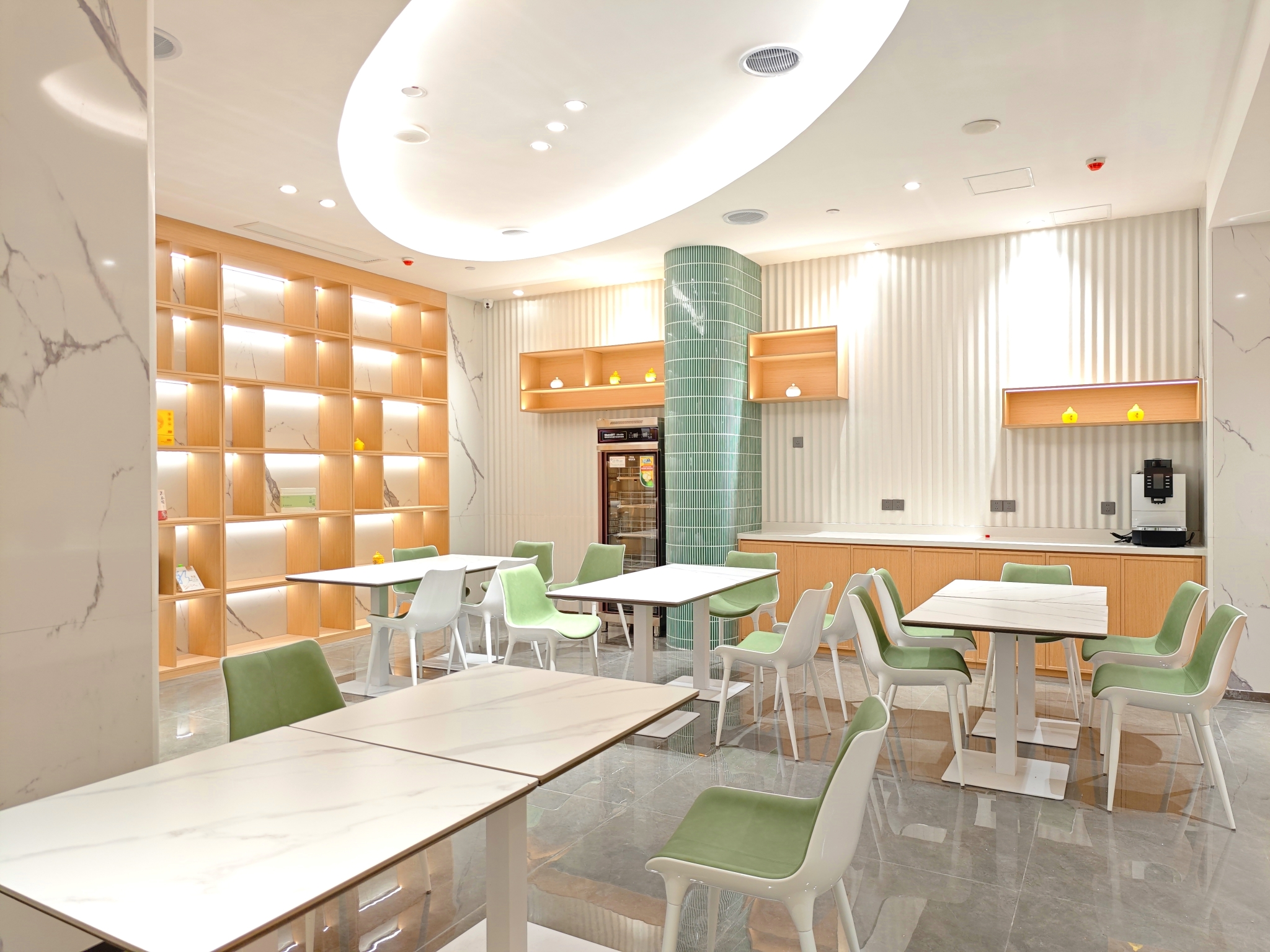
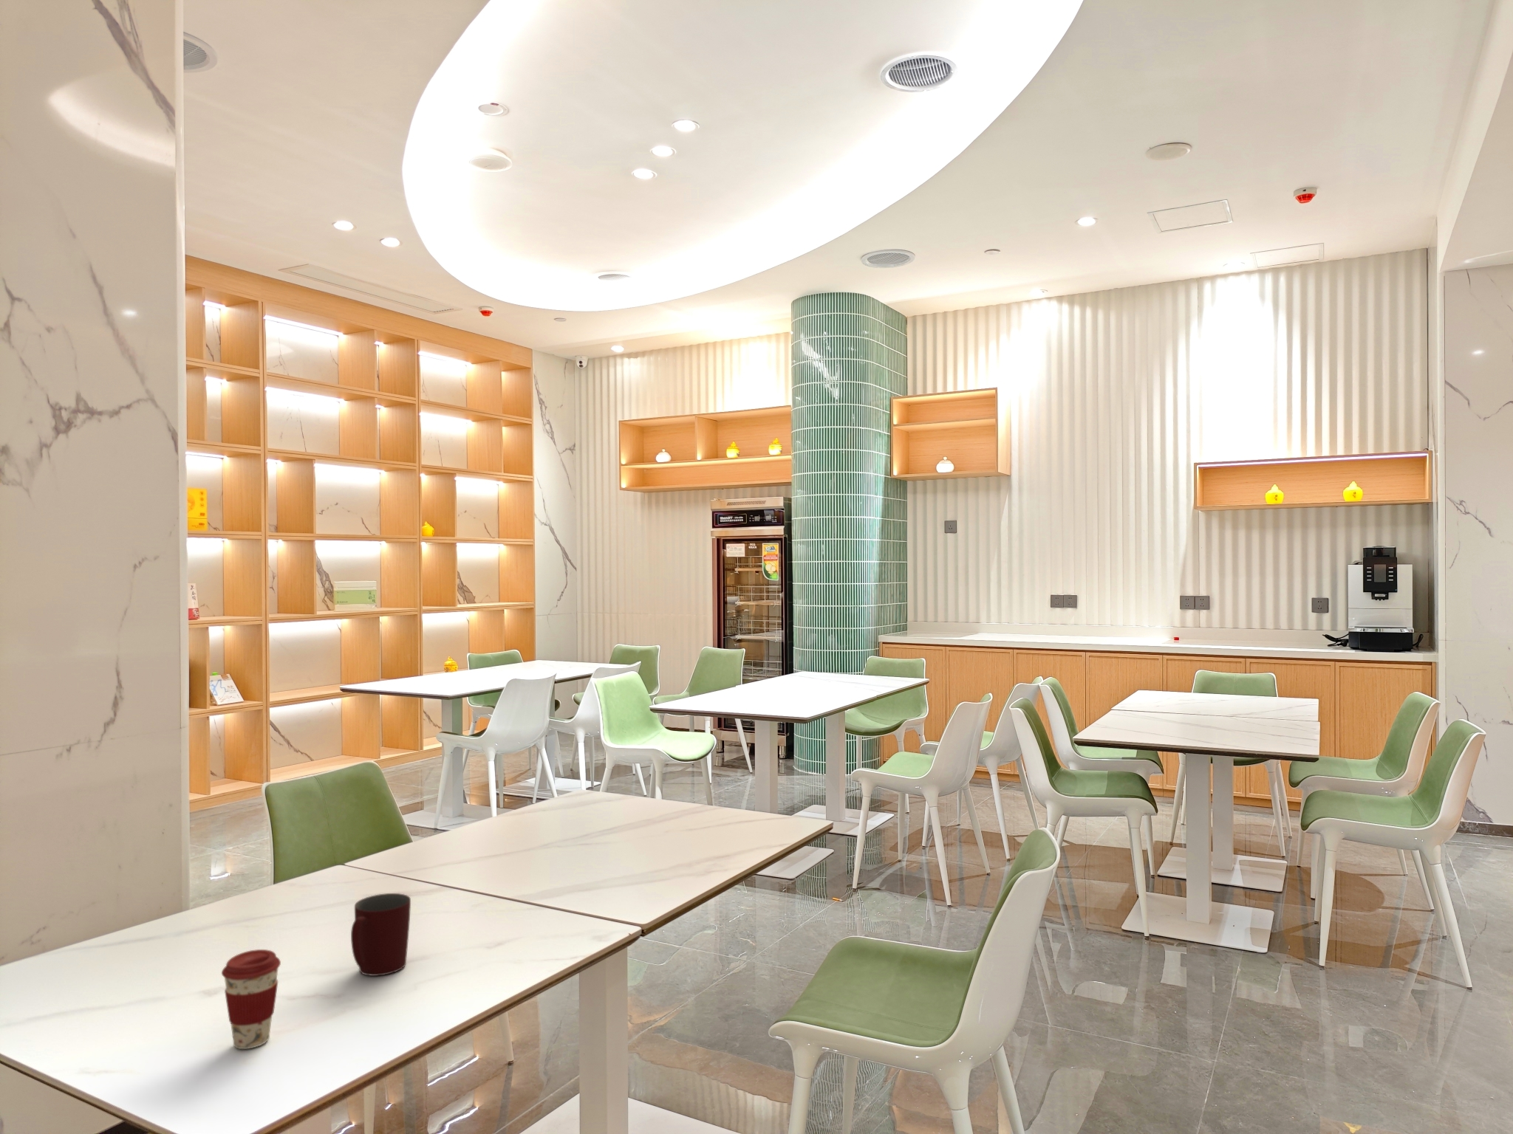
+ coffee cup (251, 999)
+ mug (376, 937)
